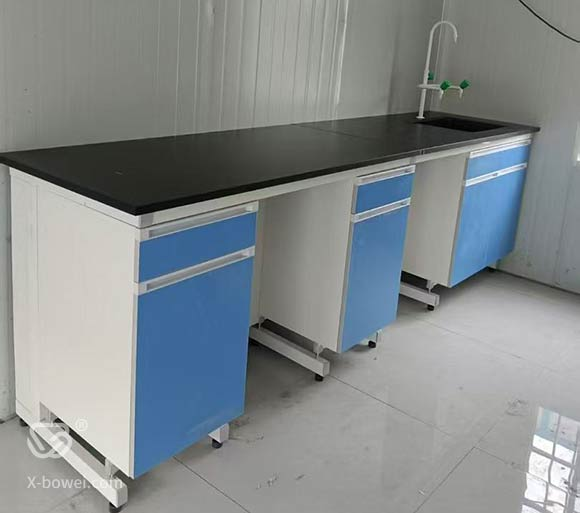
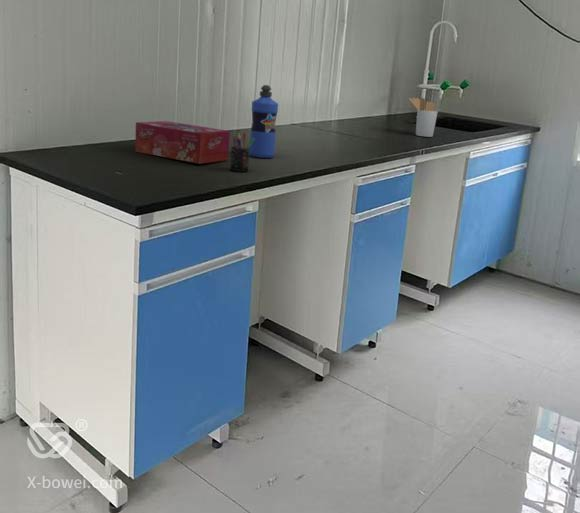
+ pen holder (242, 150)
+ utensil holder (422, 116)
+ water bottle (263, 121)
+ tissue box (182, 141)
